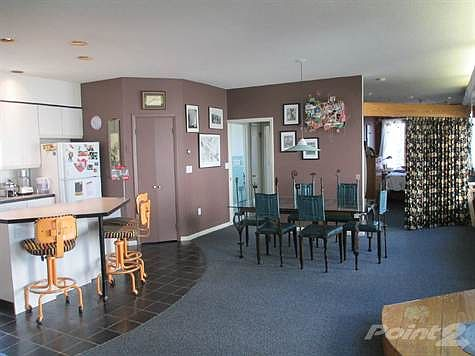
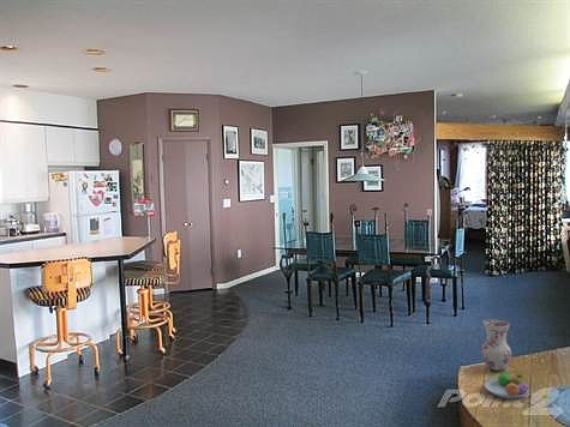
+ fruit bowl (506, 383)
+ vase (496, 345)
